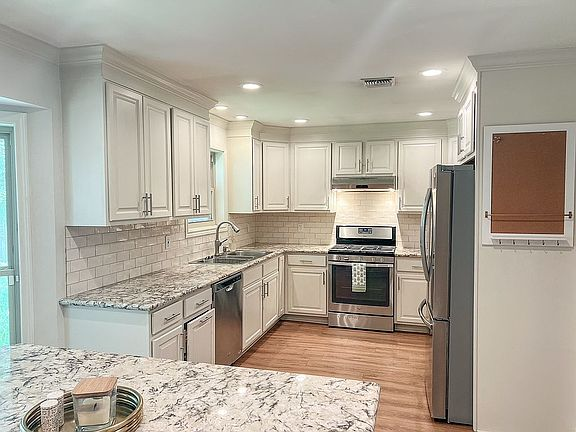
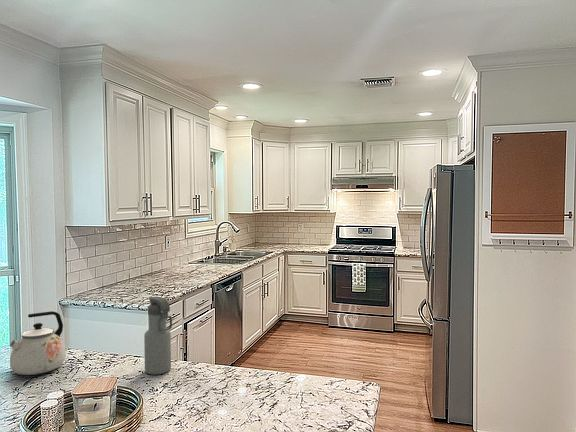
+ water bottle (157, 334)
+ kettle (37, 341)
